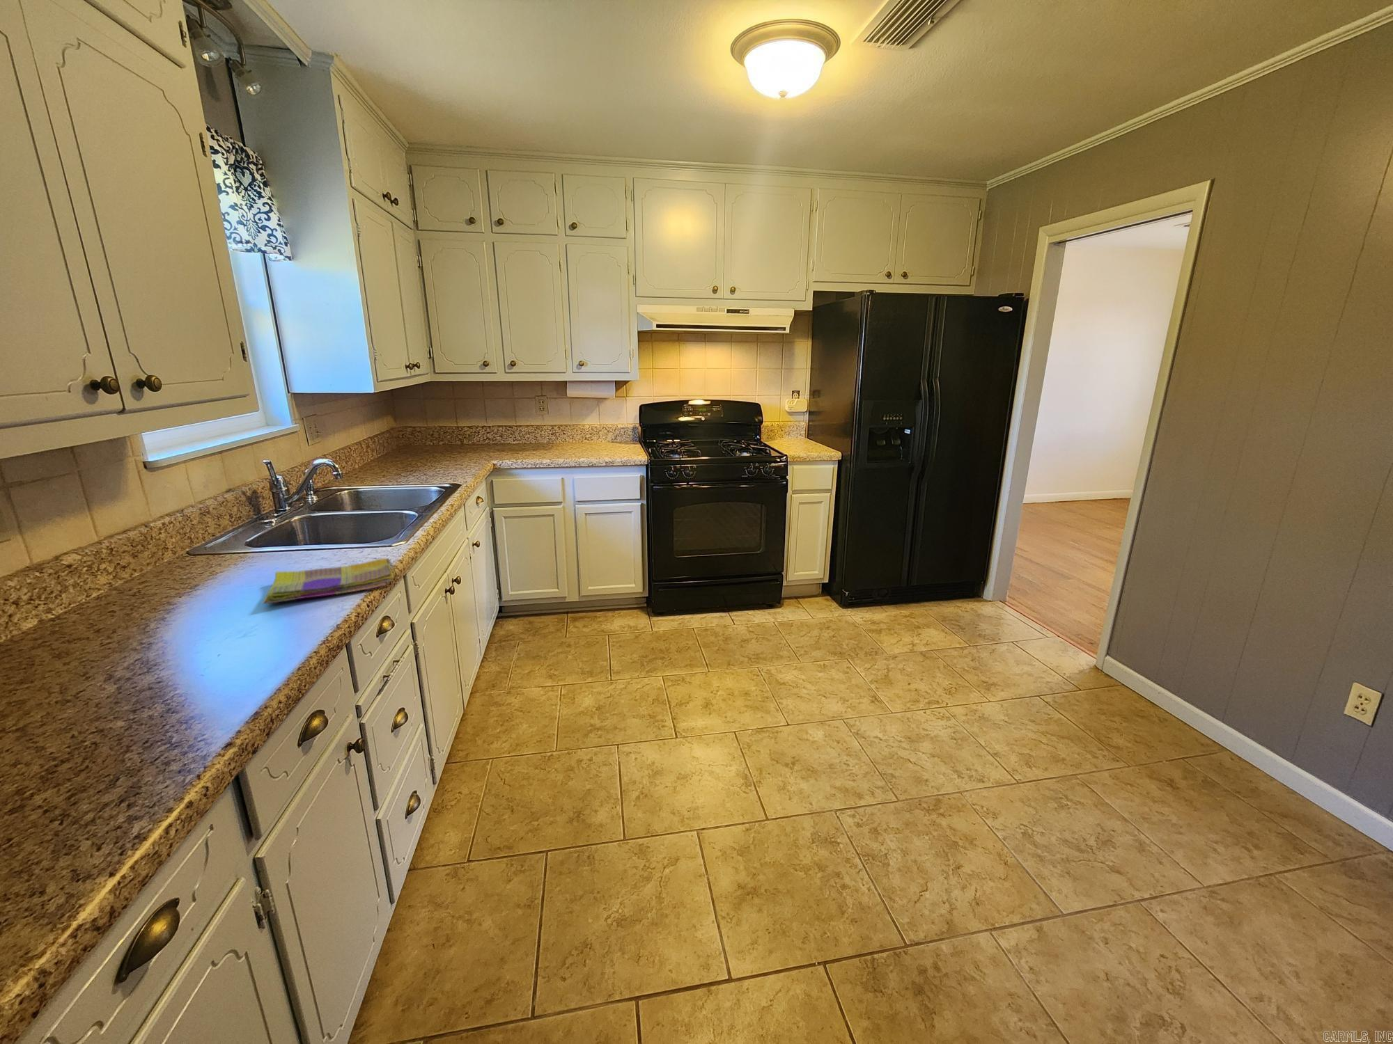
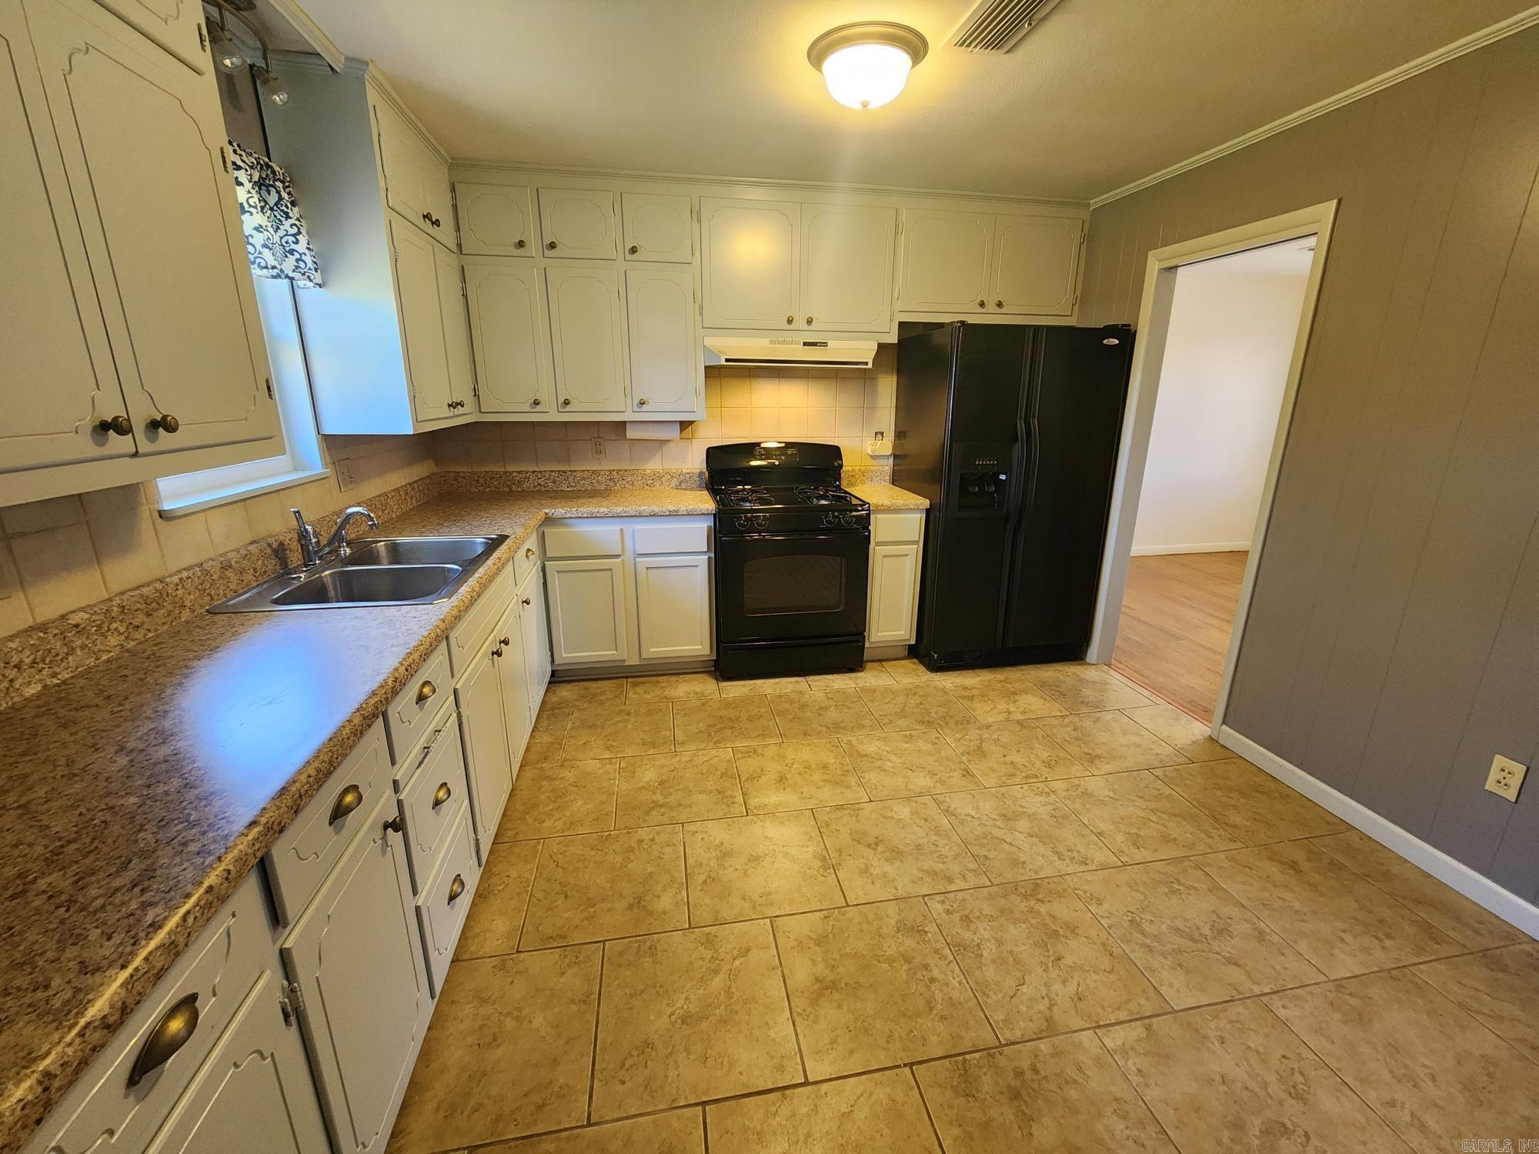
- dish towel (333, 578)
